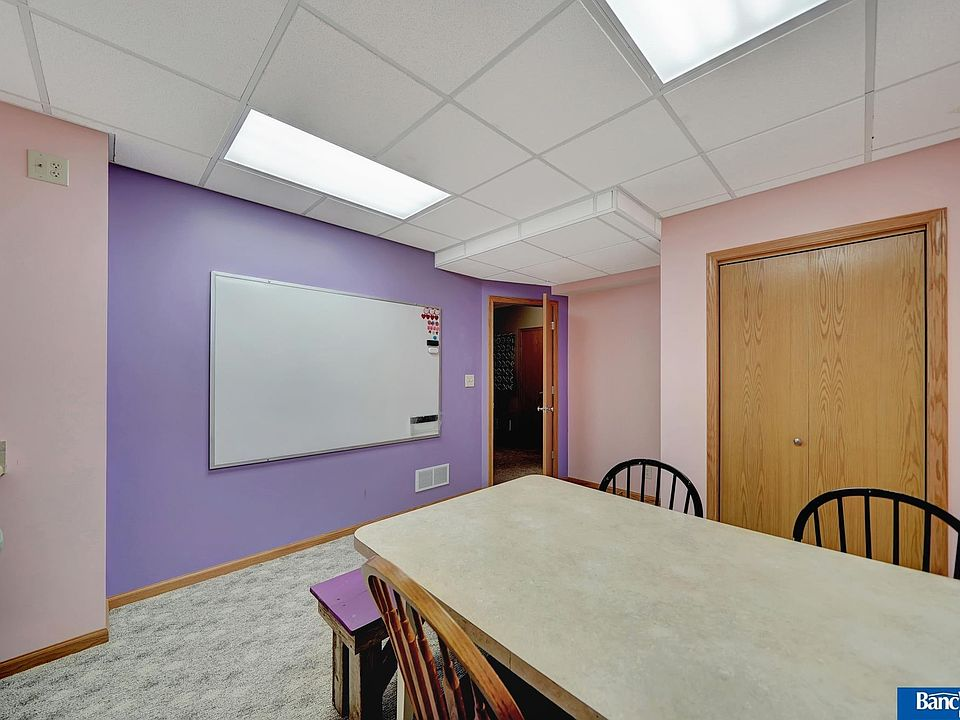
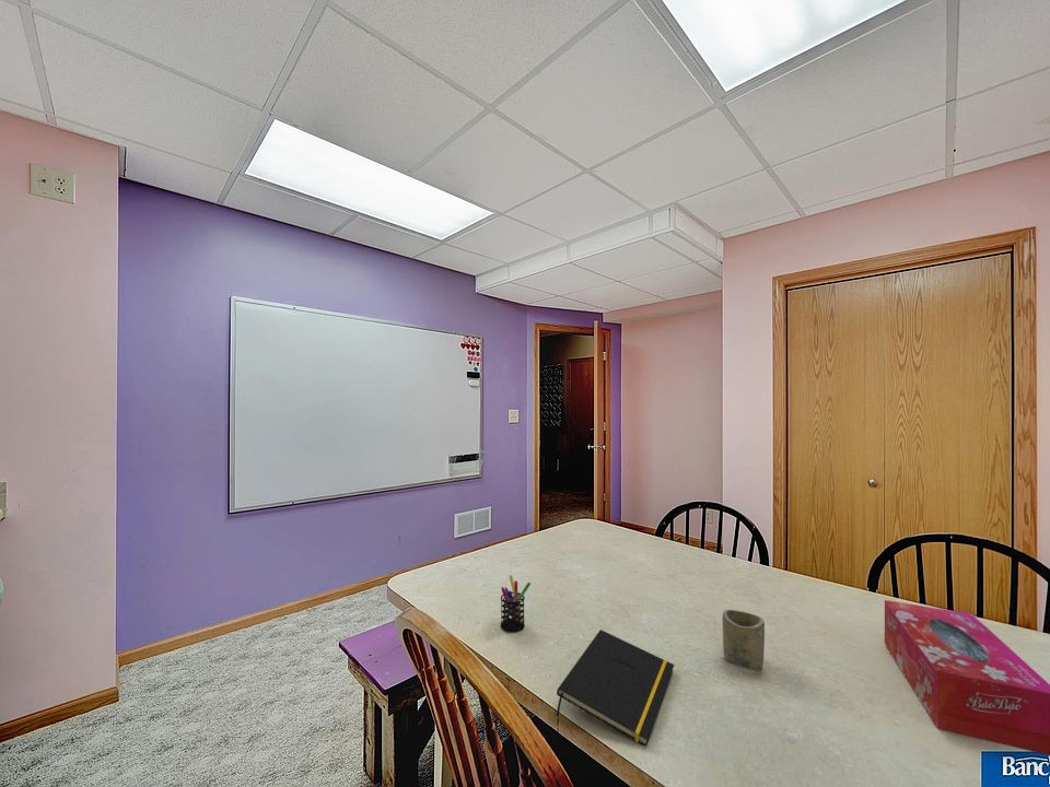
+ notepad (619, 678)
+ cup (743, 638)
+ pen holder (515, 601)
+ tissue box (956, 663)
